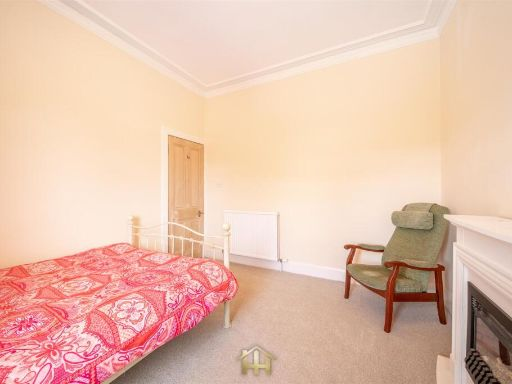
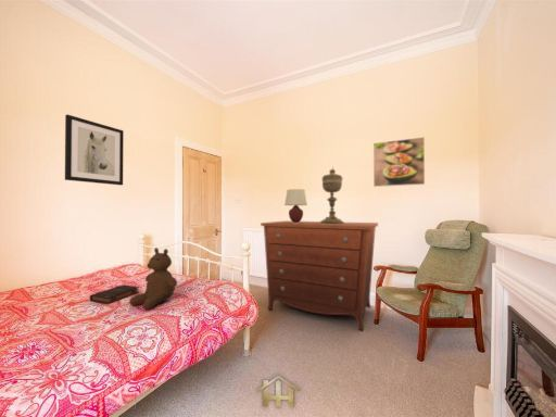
+ teddy bear (153, 276)
+ book (115, 293)
+ table lamp (295, 205)
+ wall art (97, 152)
+ dresser (319, 265)
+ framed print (397, 163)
+ decorative urn (331, 194)
